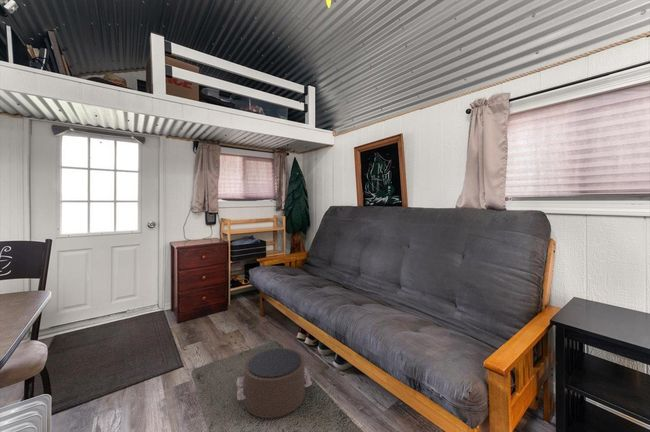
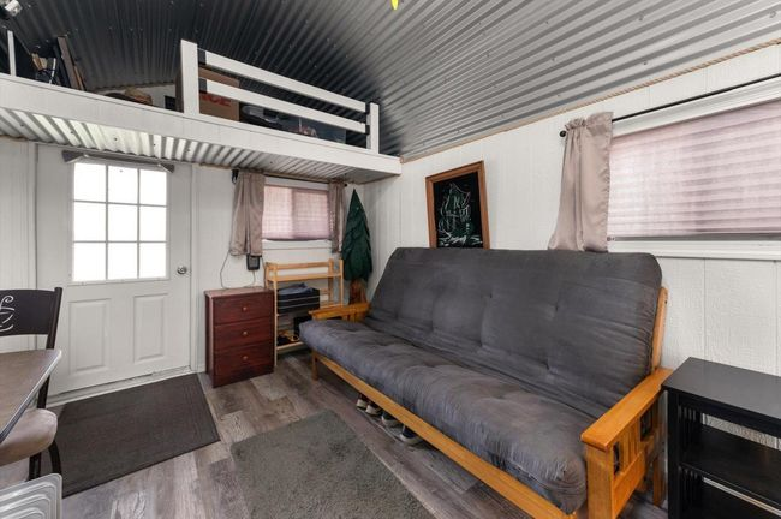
- pouf (275, 375)
